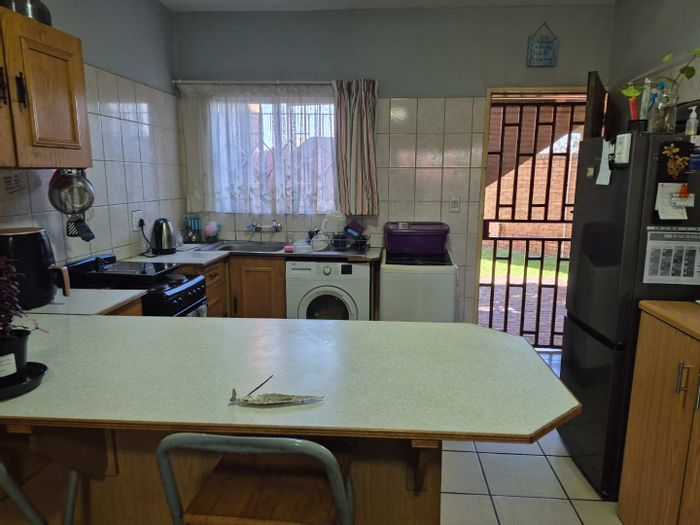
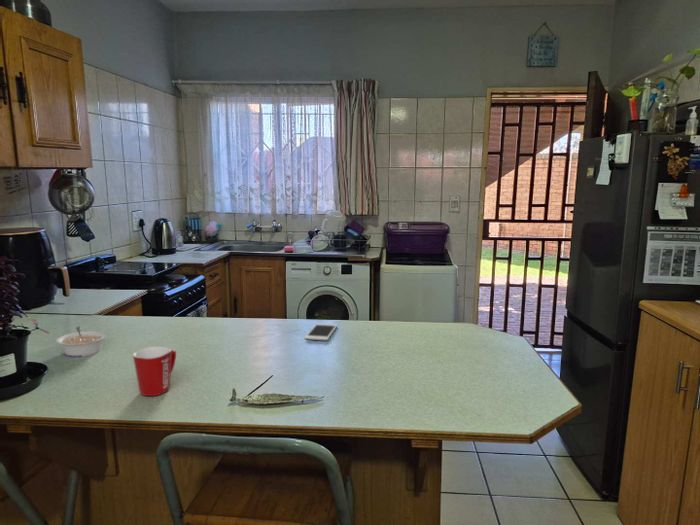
+ mug (159, 368)
+ cell phone (321, 331)
+ legume (80, 343)
